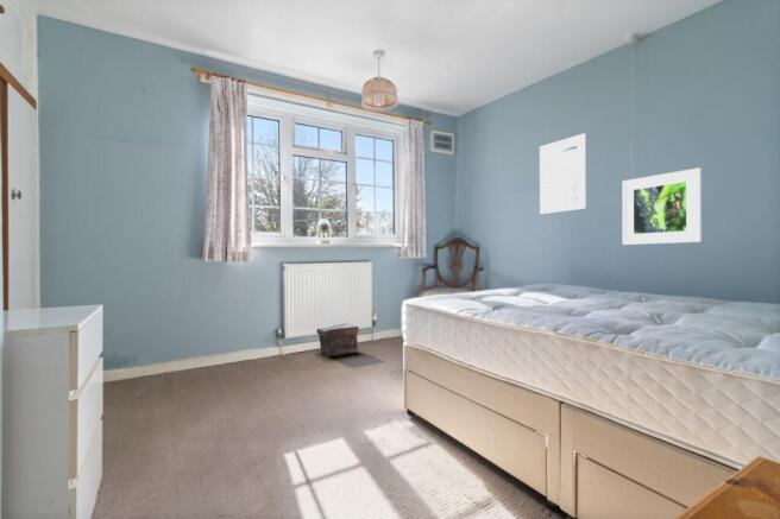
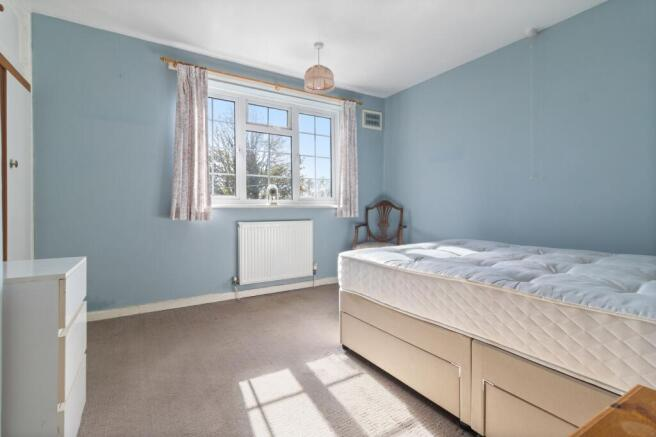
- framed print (561, 176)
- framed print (659, 209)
- pouch (338, 338)
